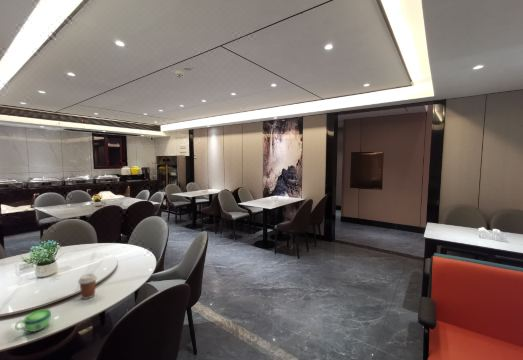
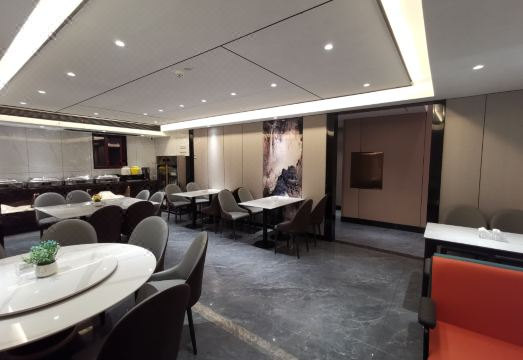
- coffee cup (88, 286)
- cup (34, 323)
